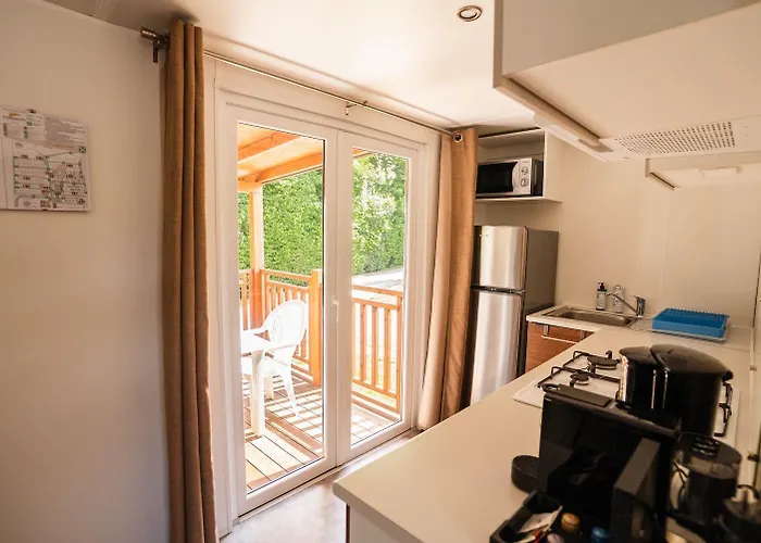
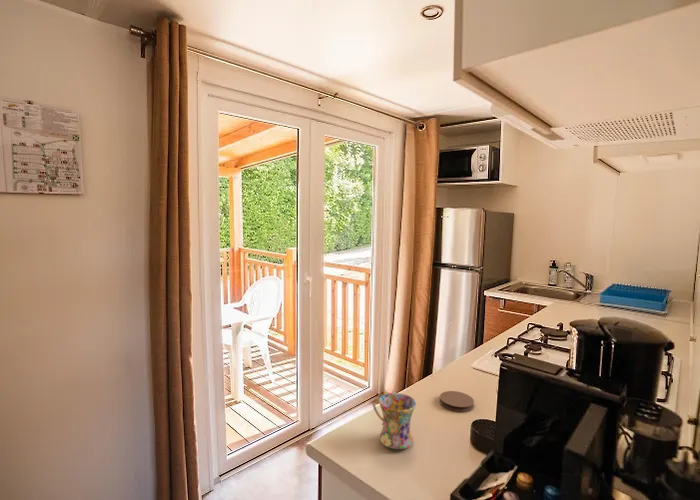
+ coaster (456, 400)
+ mug (392, 419)
